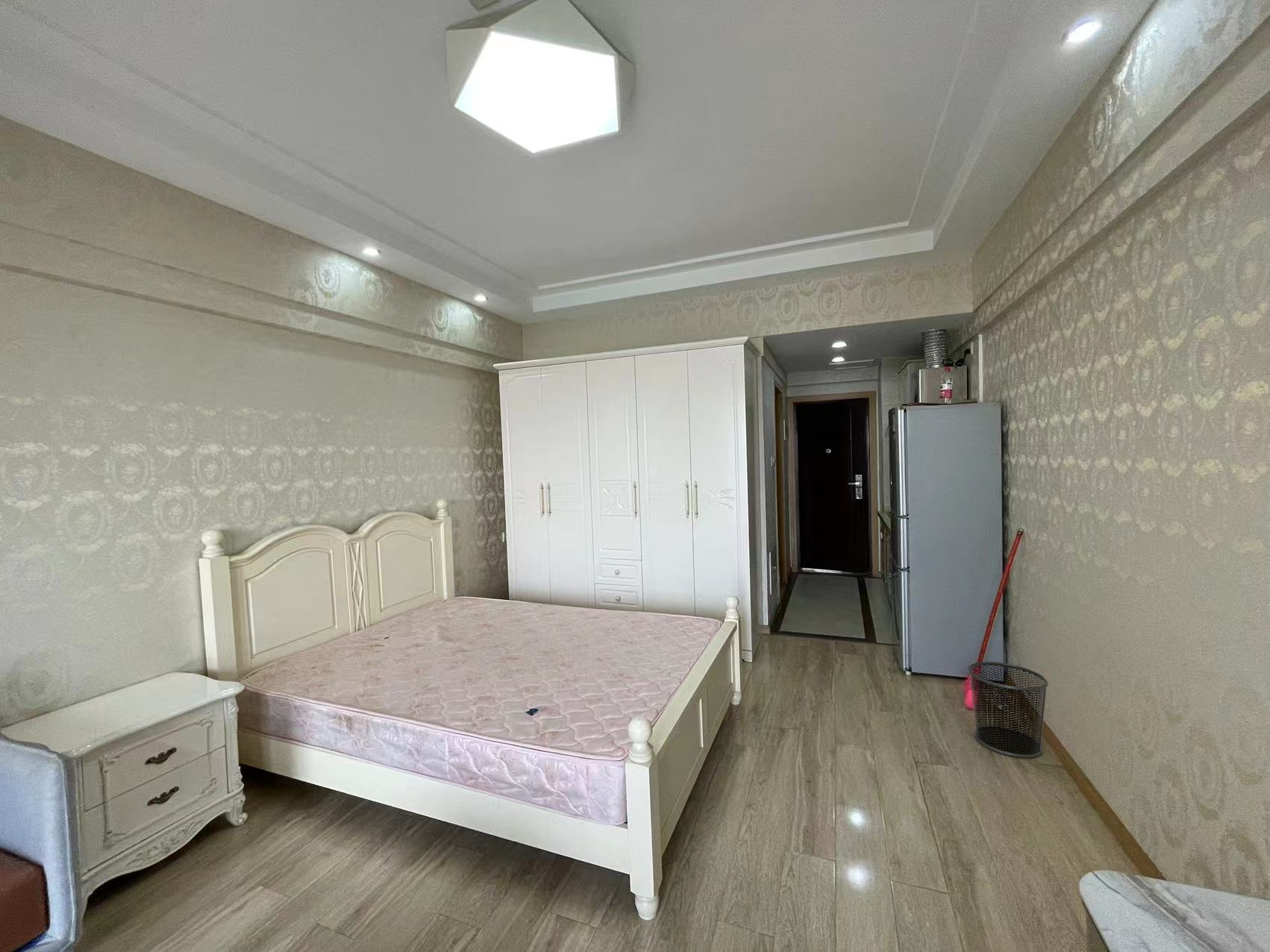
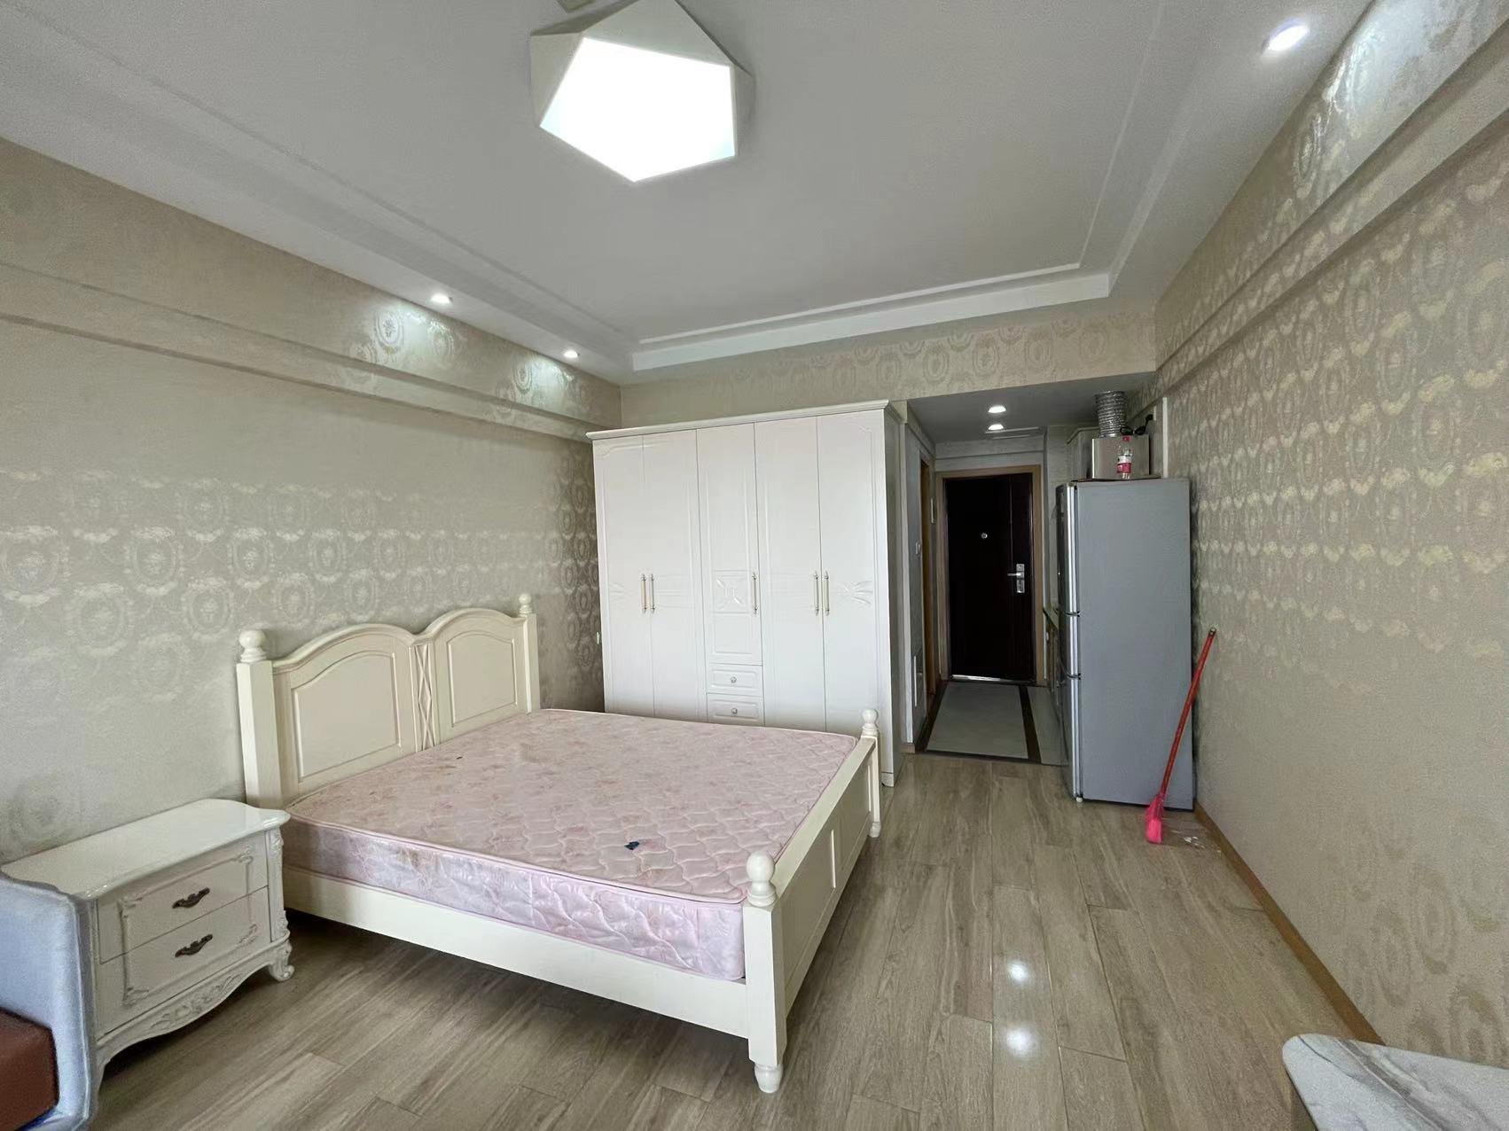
- waste bin (1007, 708)
